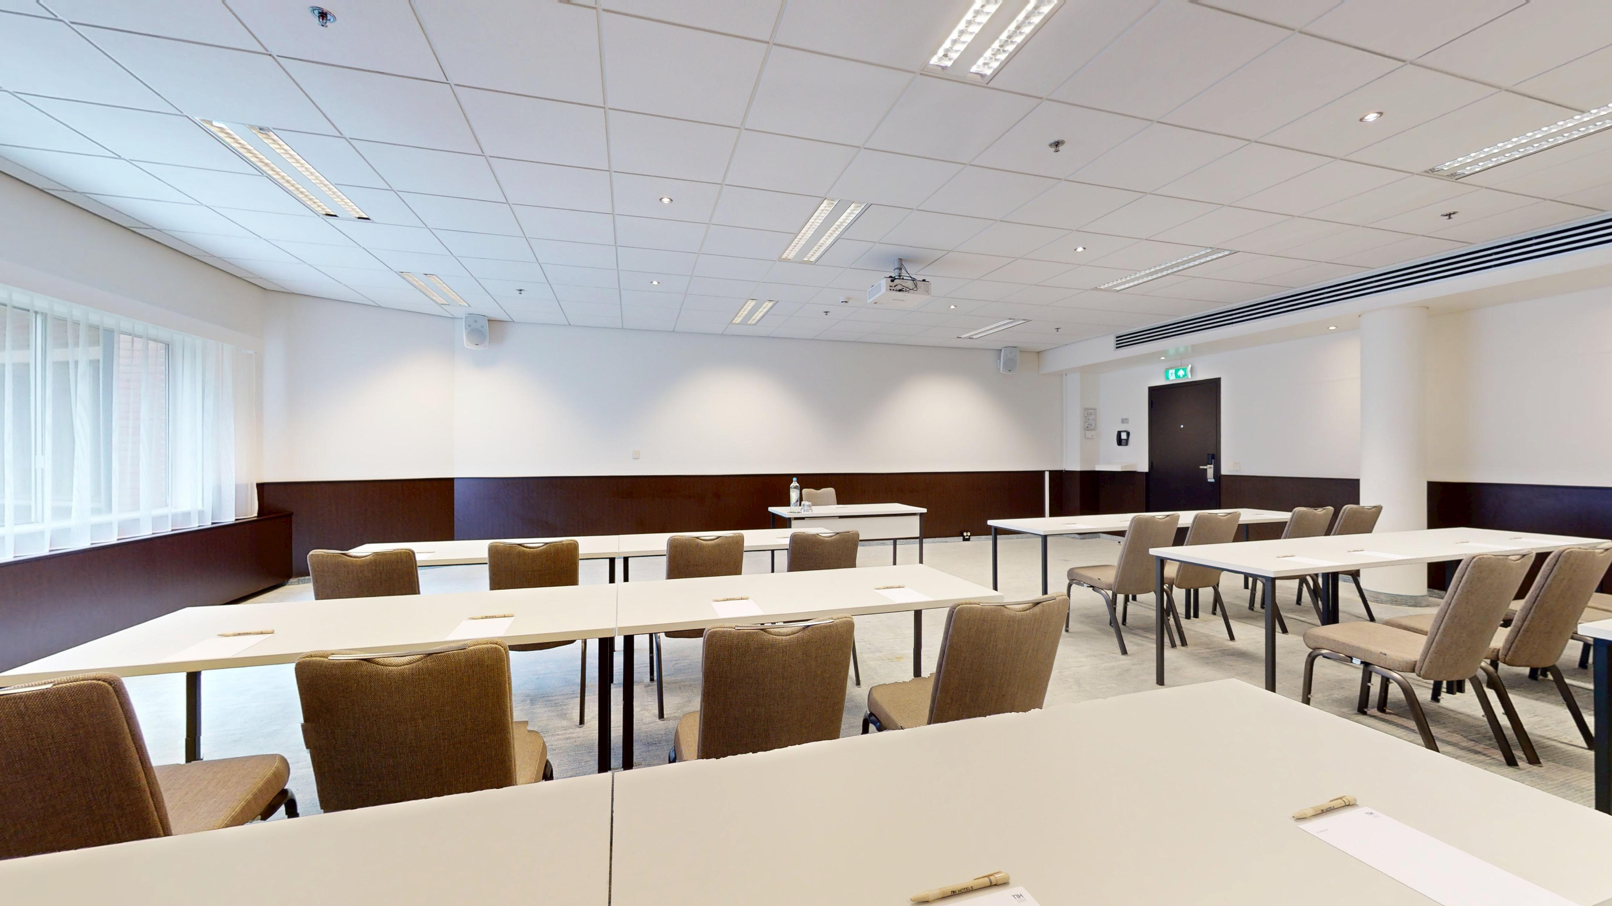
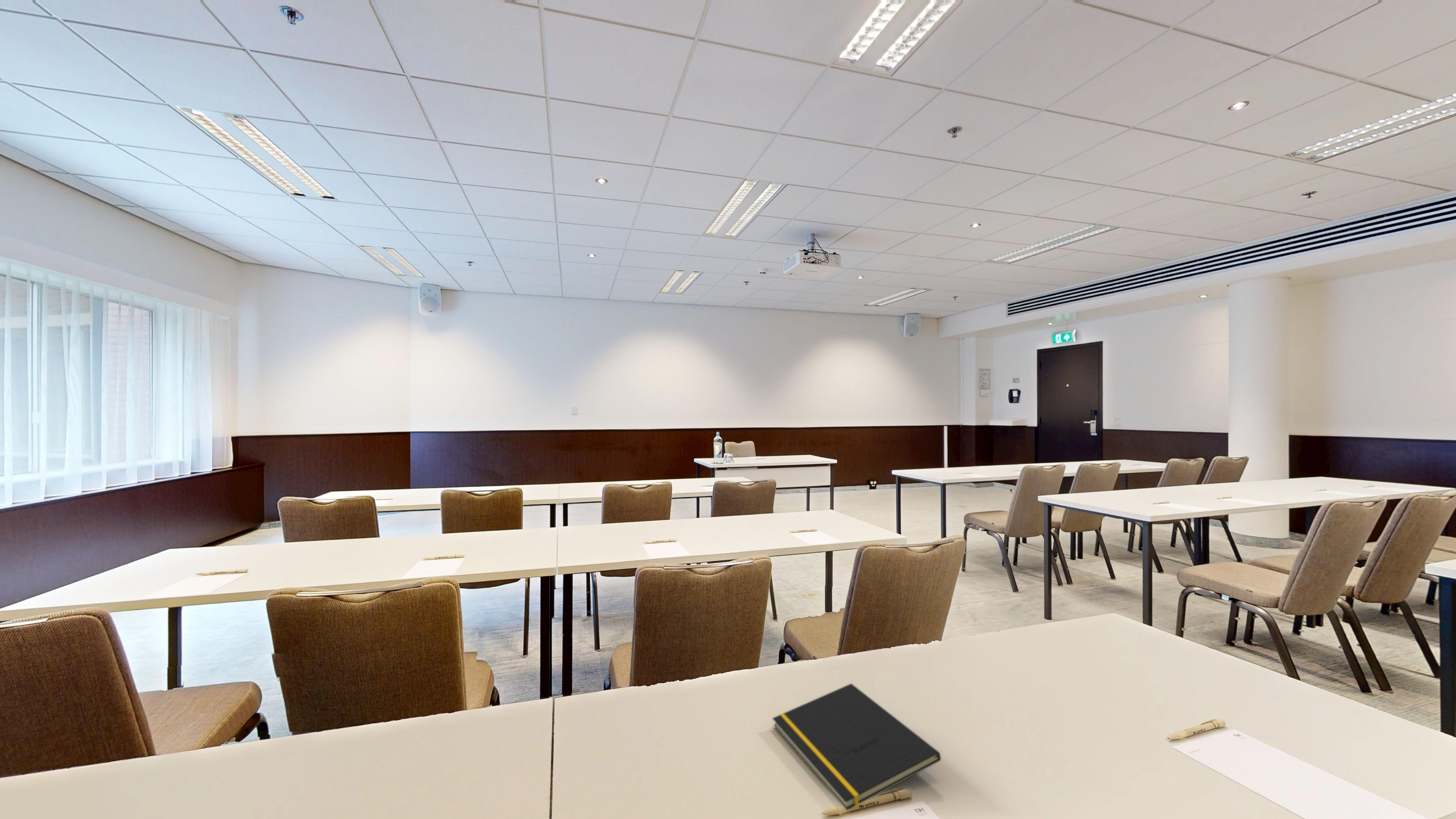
+ notepad (850, 738)
